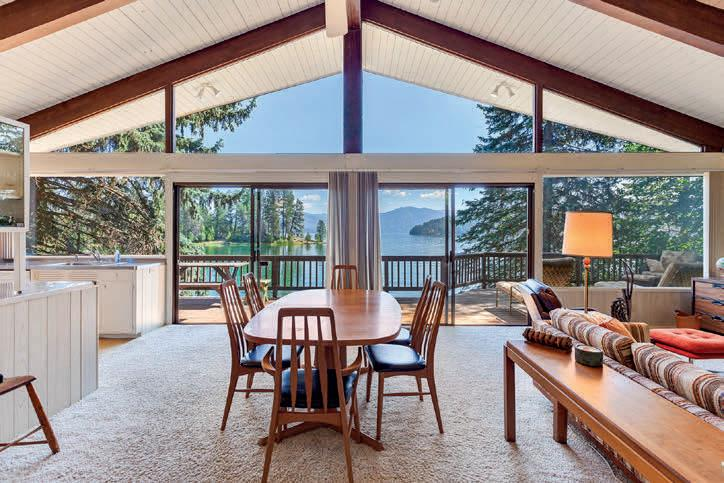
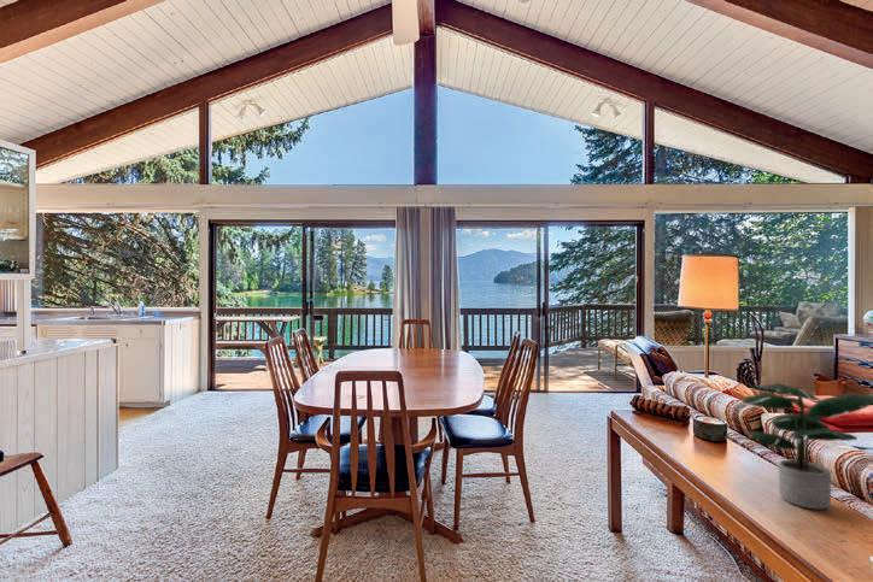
+ potted plant (796, 437)
